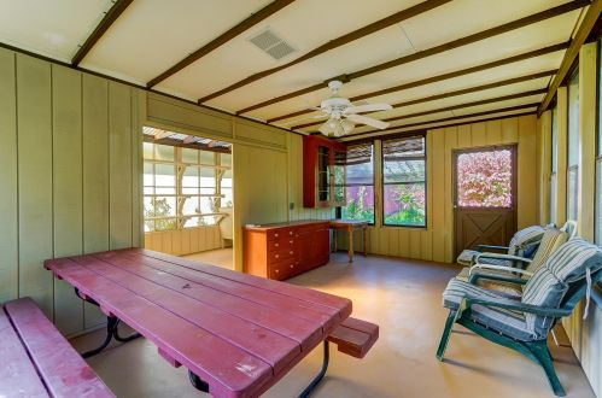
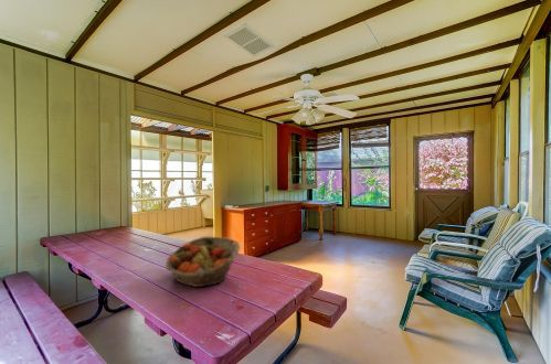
+ fruit basket (203, 259)
